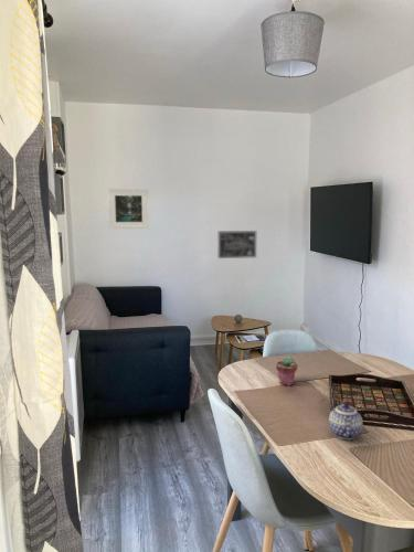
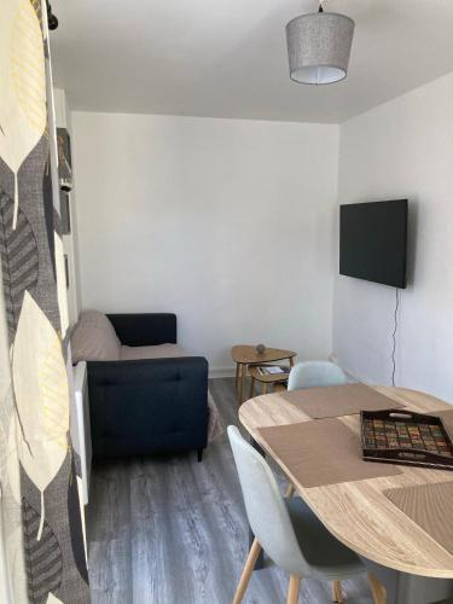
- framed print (128, 209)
- teapot (346, 418)
- potted succulent (286, 369)
- wall art (237, 244)
